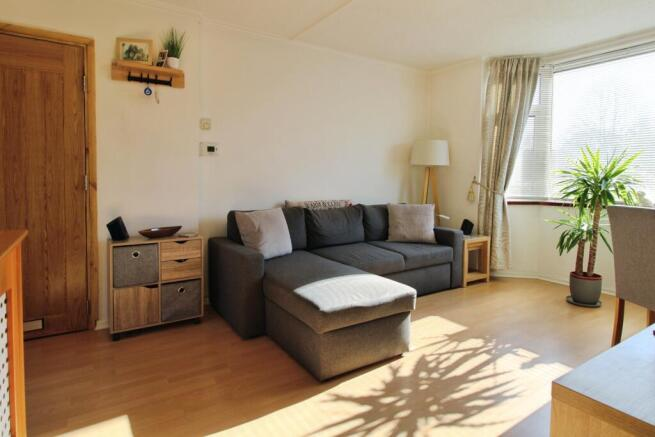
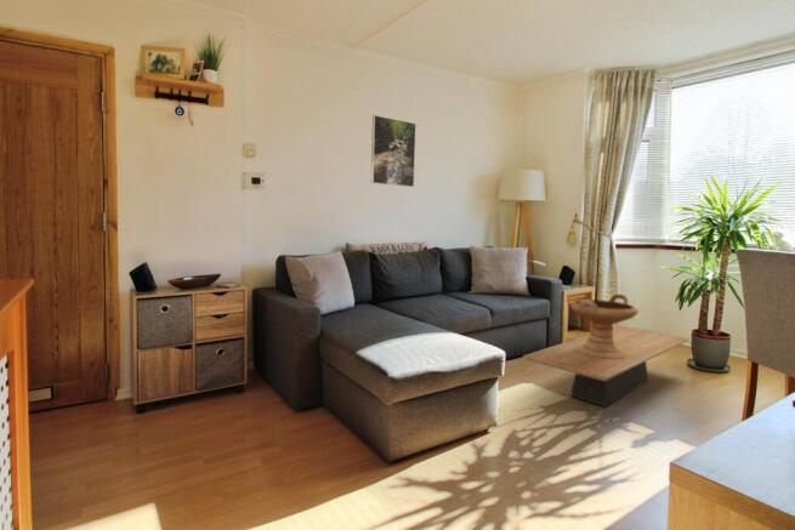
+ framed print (393, 152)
+ decorative bowl (602, 324)
+ coffee table (612, 366)
